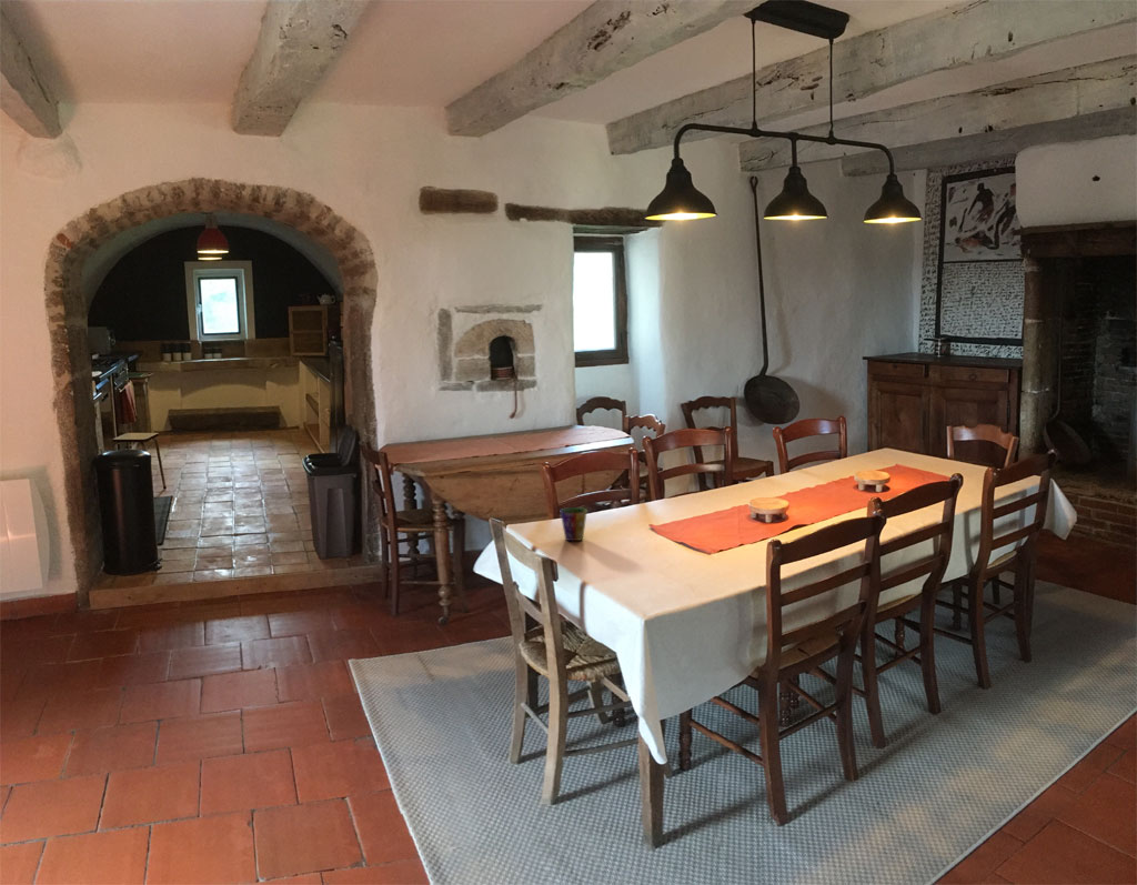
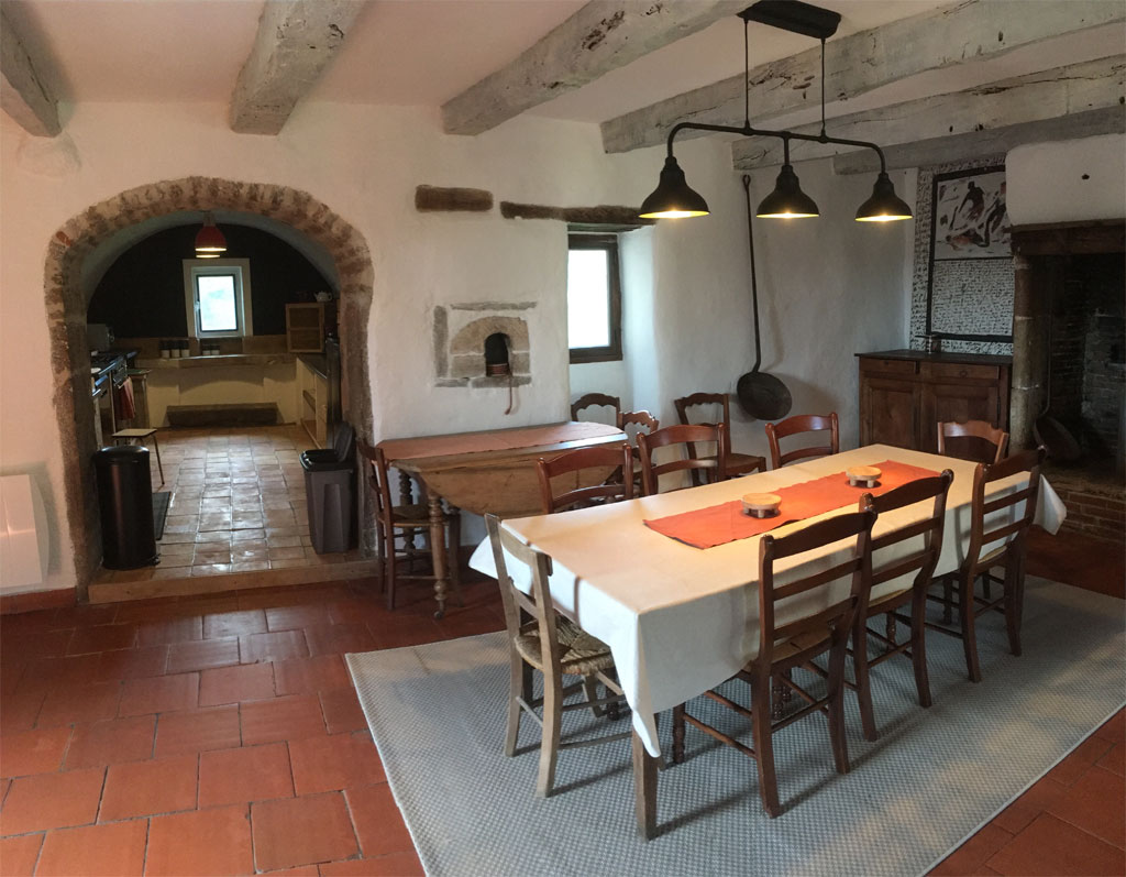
- cup (573, 525)
